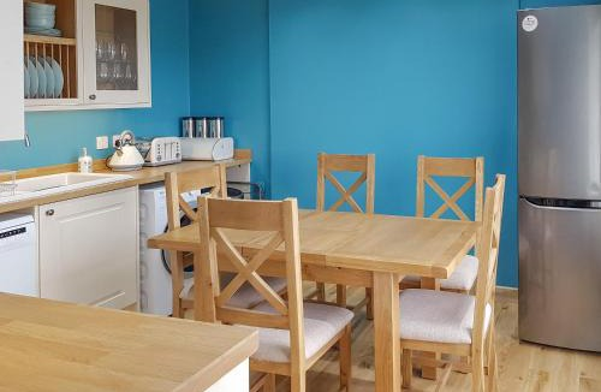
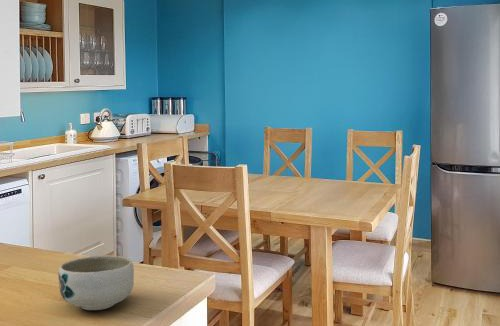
+ bowl (97, 283)
